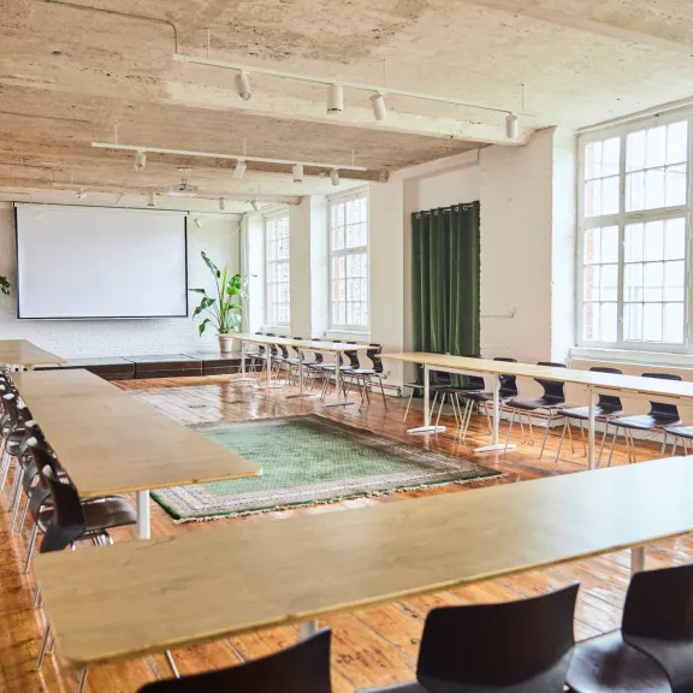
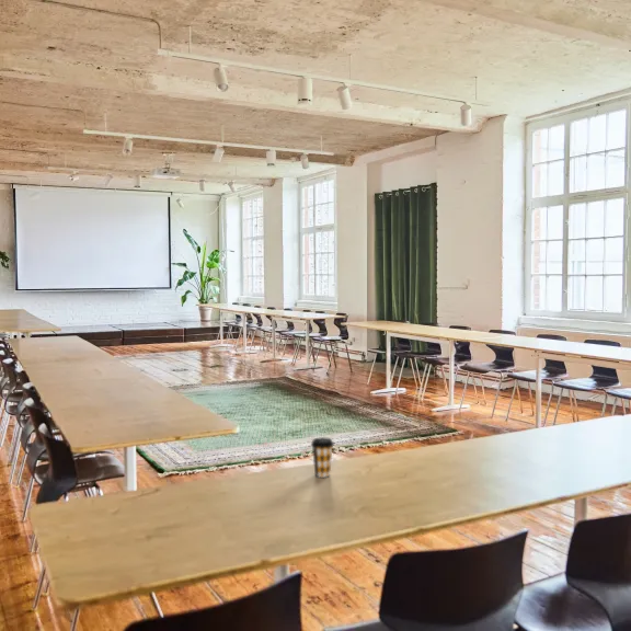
+ coffee cup (322, 457)
